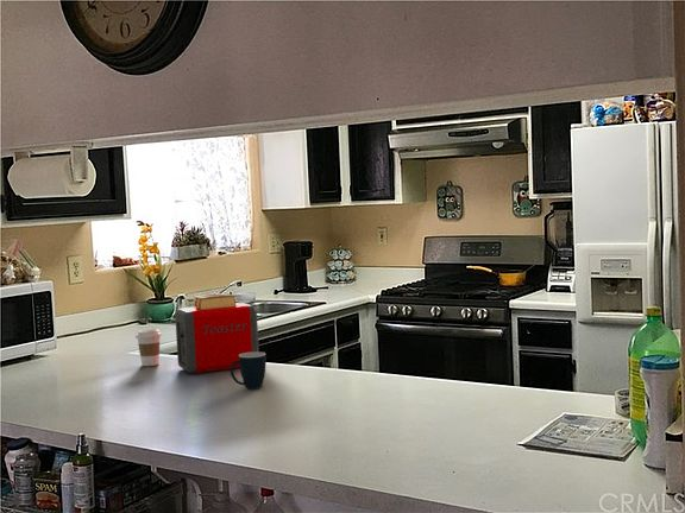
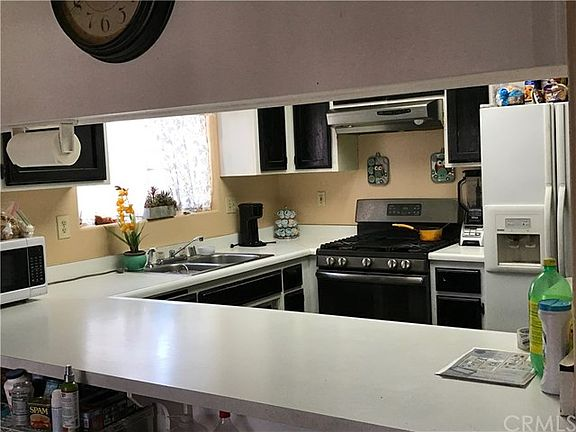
- mug (247, 372)
- coffee cup (149, 347)
- toaster (215, 330)
